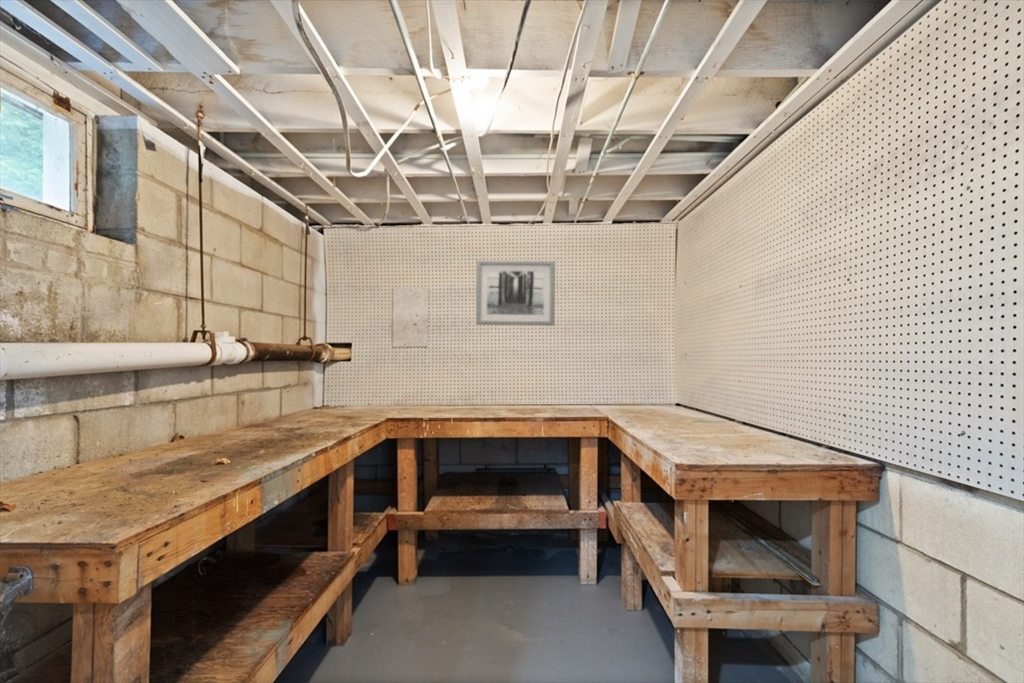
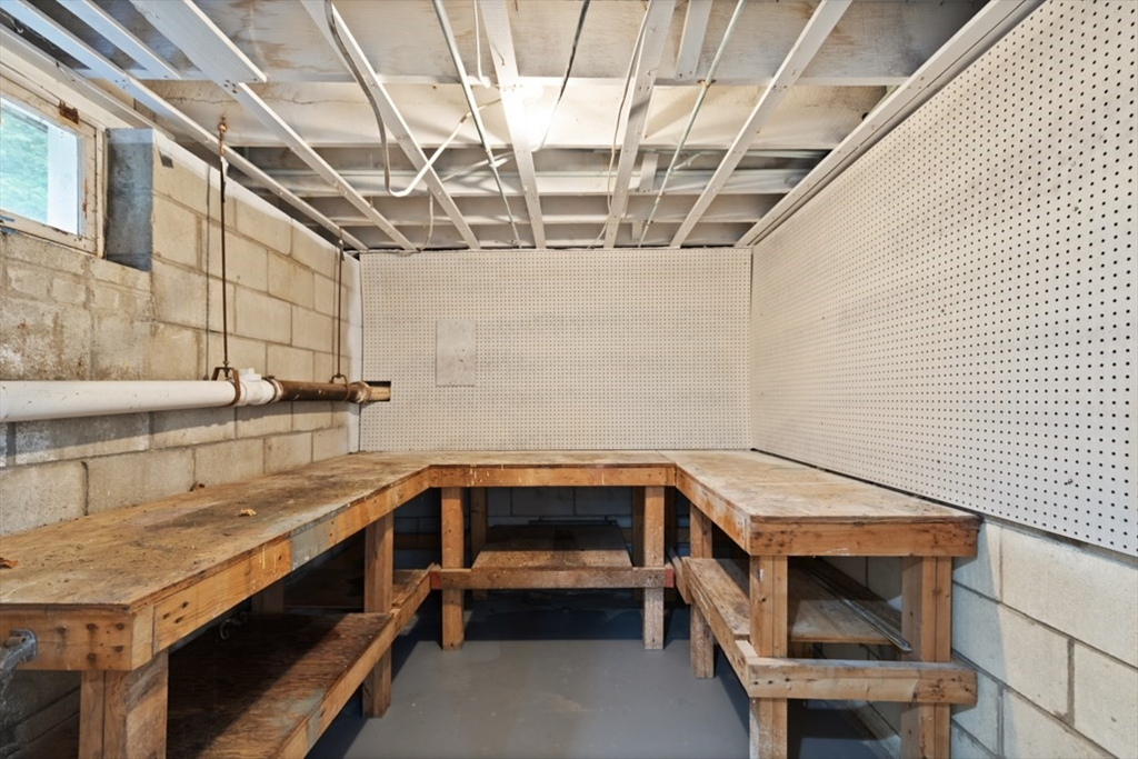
- wall art (515, 292)
